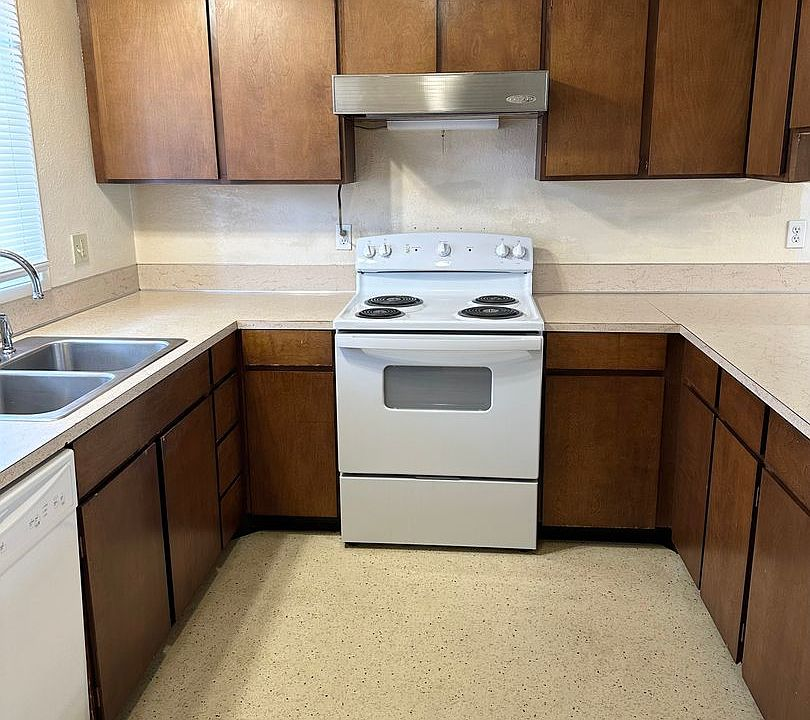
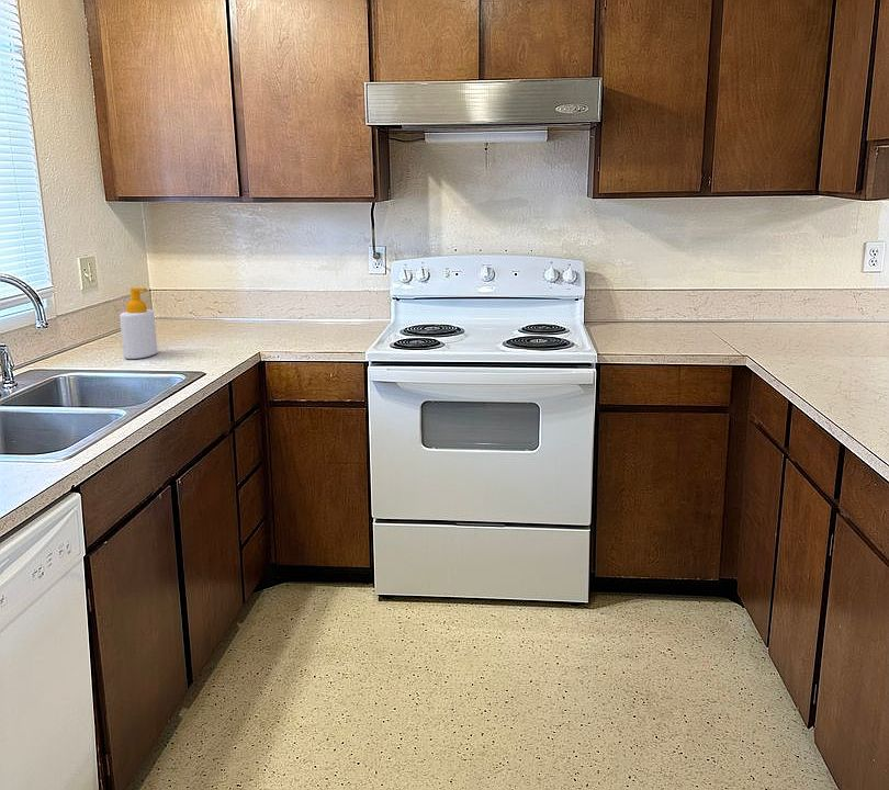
+ soap bottle (137, 321)
